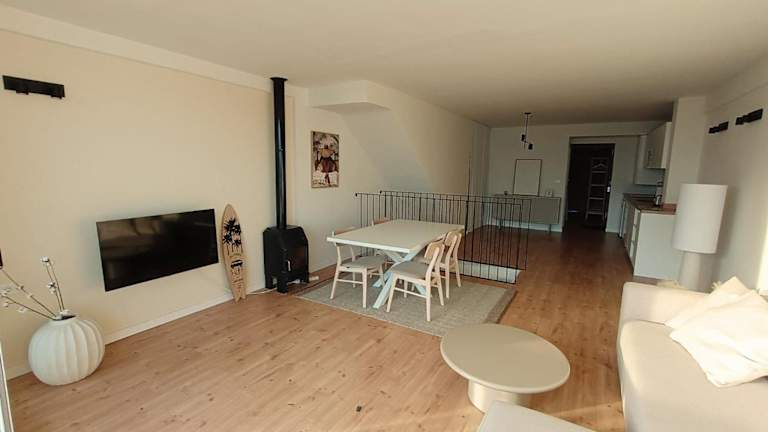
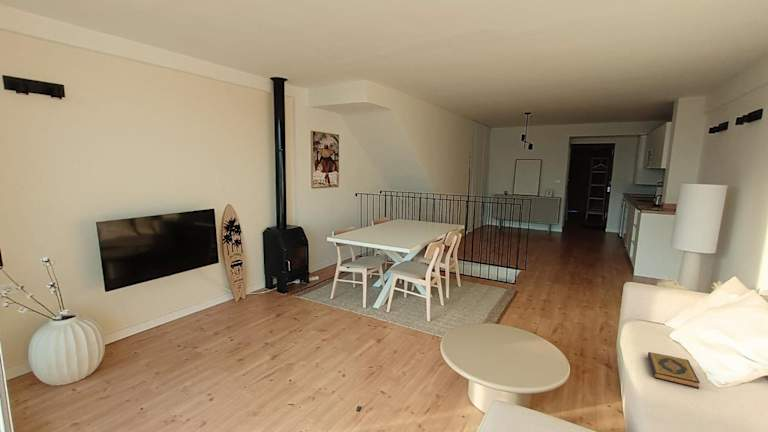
+ hardback book (671, 368)
